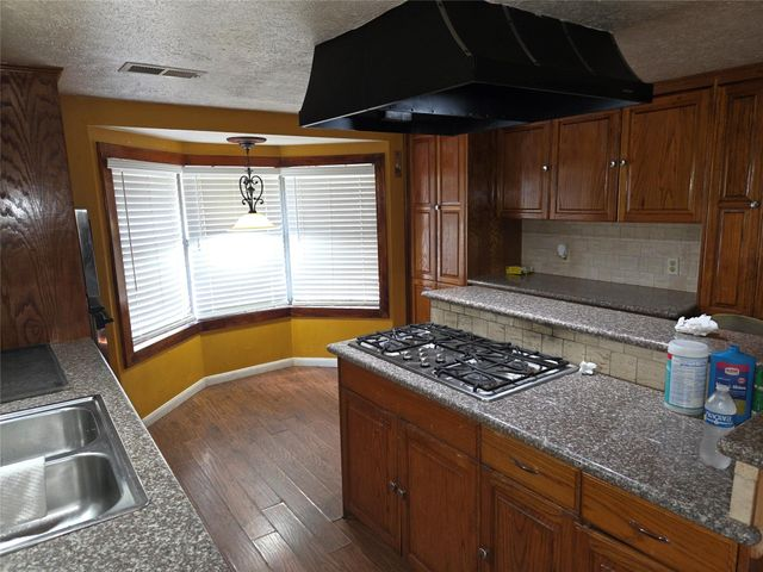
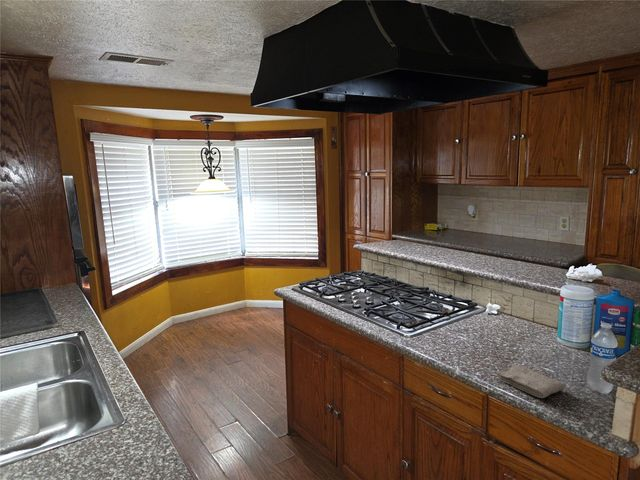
+ washcloth (528, 379)
